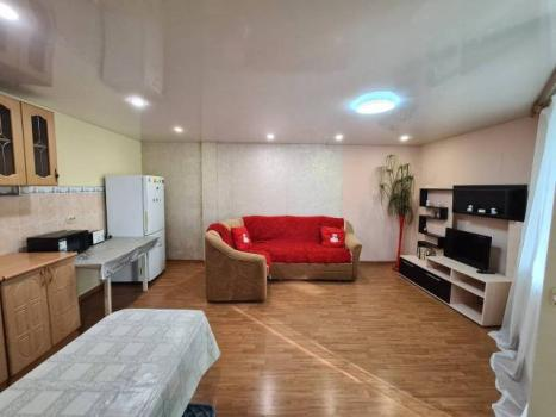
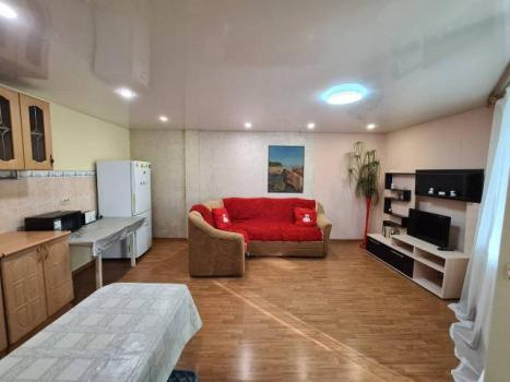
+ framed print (285, 169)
